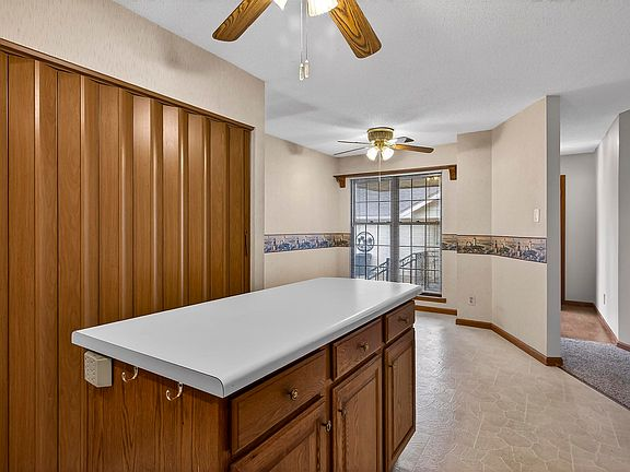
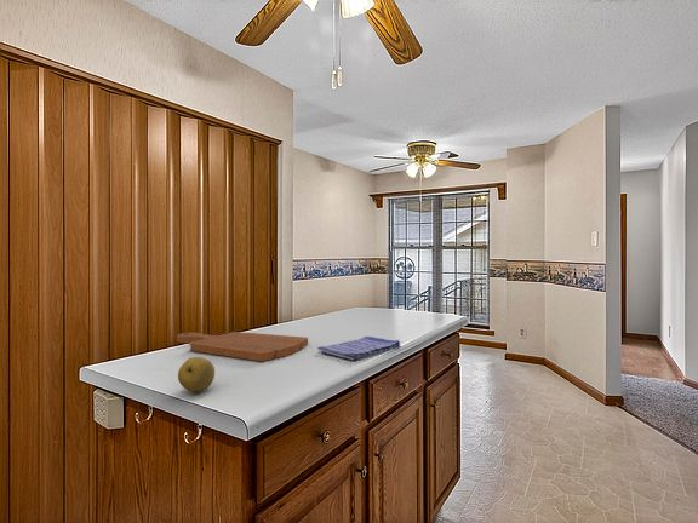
+ fruit (196, 374)
+ dish towel (360, 345)
+ cutting board (242, 343)
